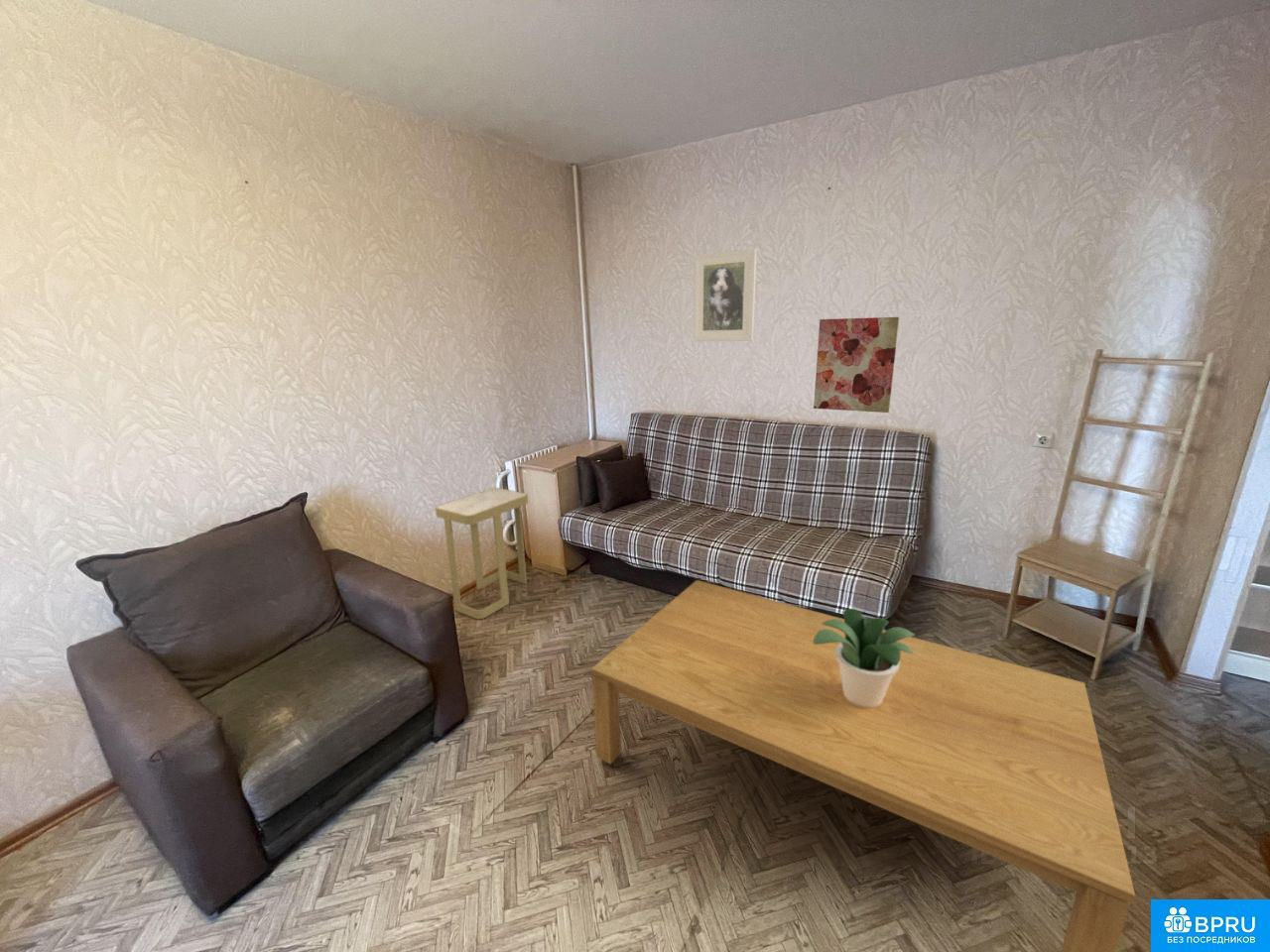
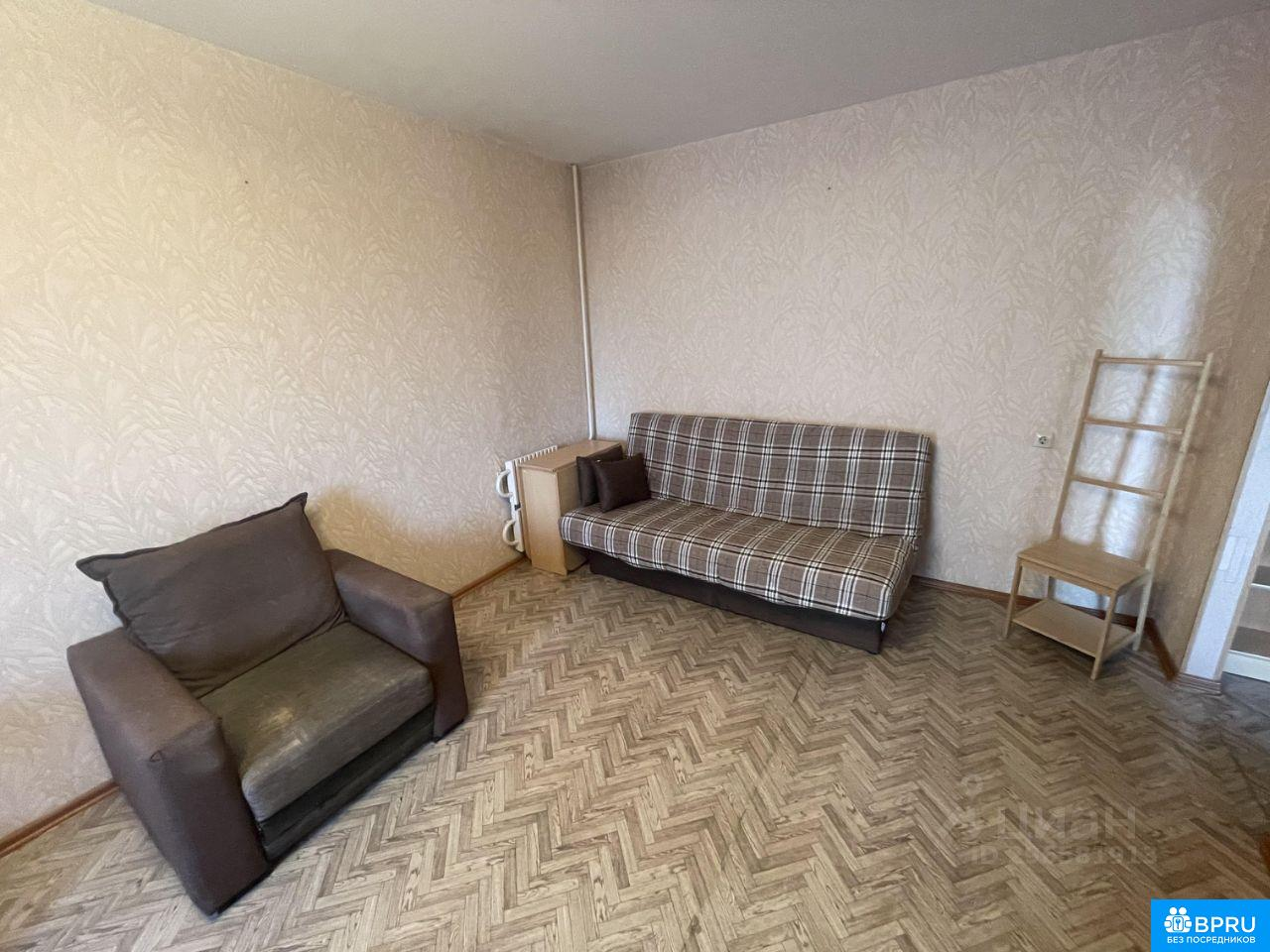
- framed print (723, 298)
- coffee table (825, 722)
- potted plant (860, 662)
- side table (480, 552)
- wall art (853, 365)
